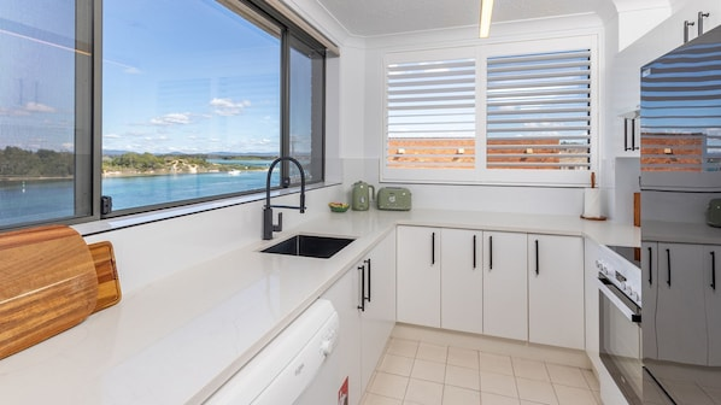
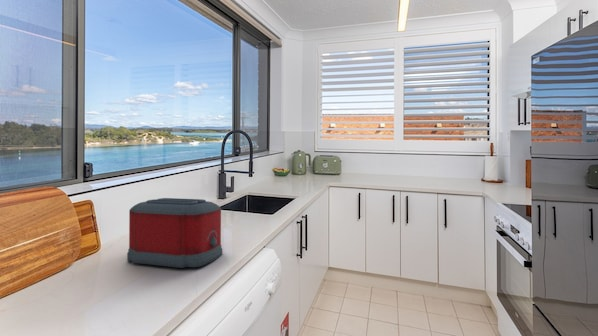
+ toaster (174, 228)
